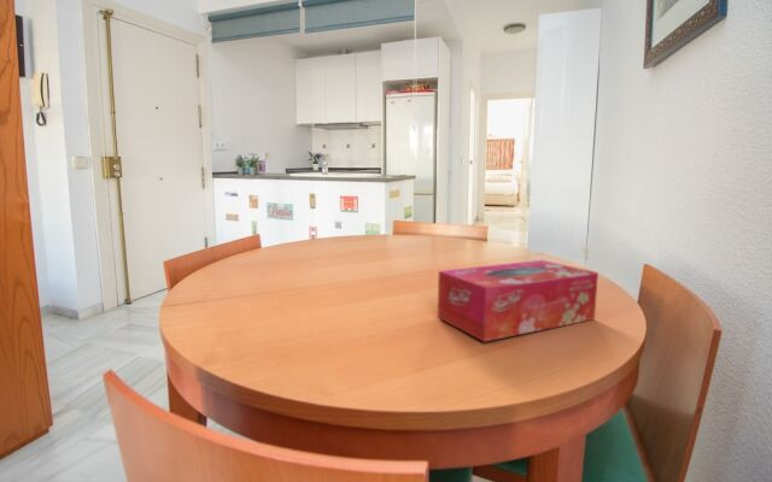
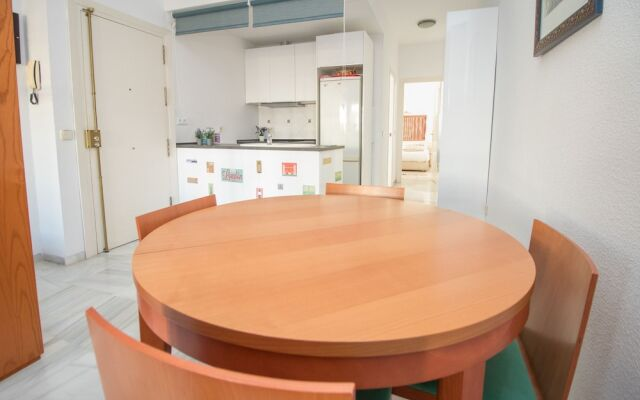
- tissue box (516, 295)
